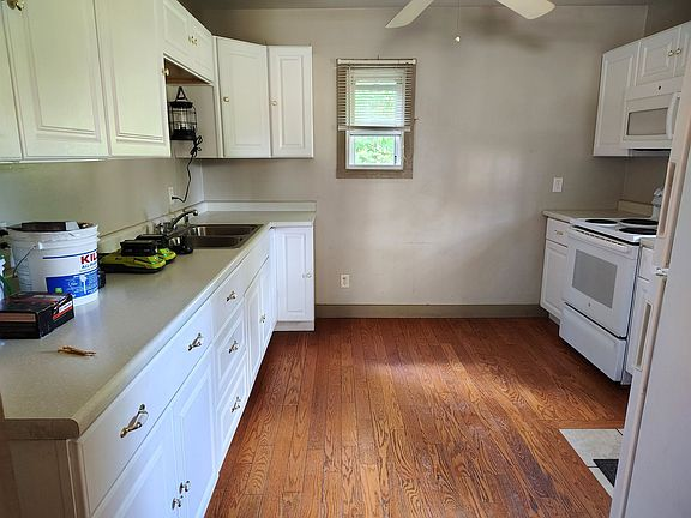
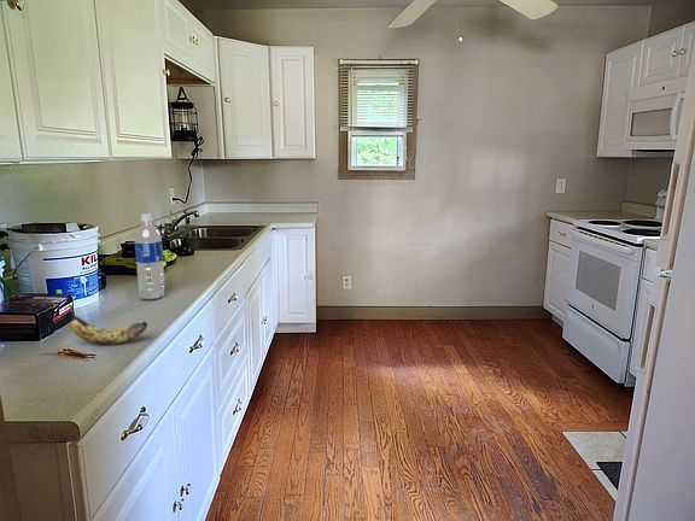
+ banana (107, 328)
+ water bottle (148, 256)
